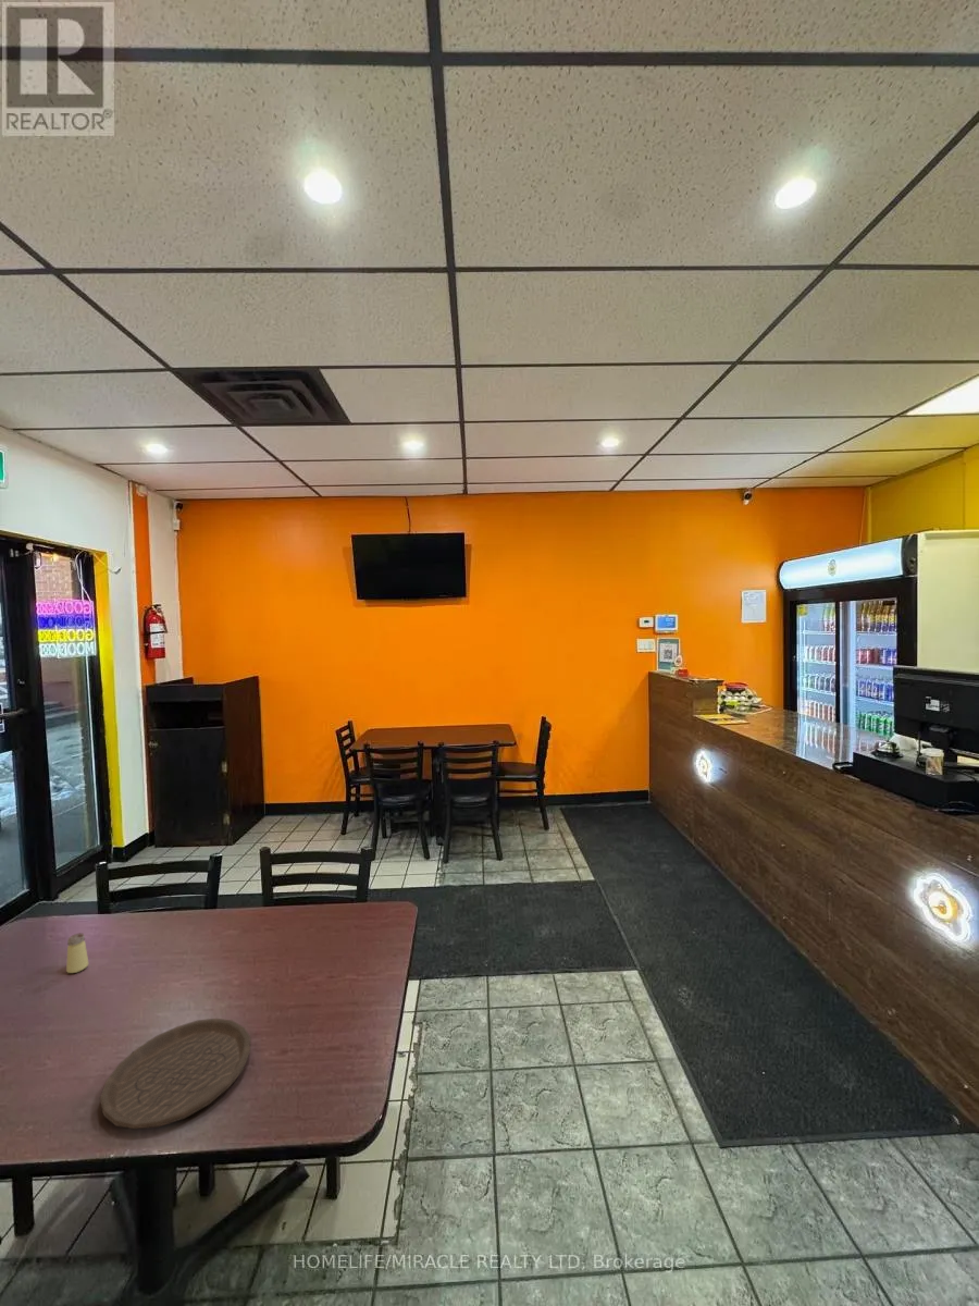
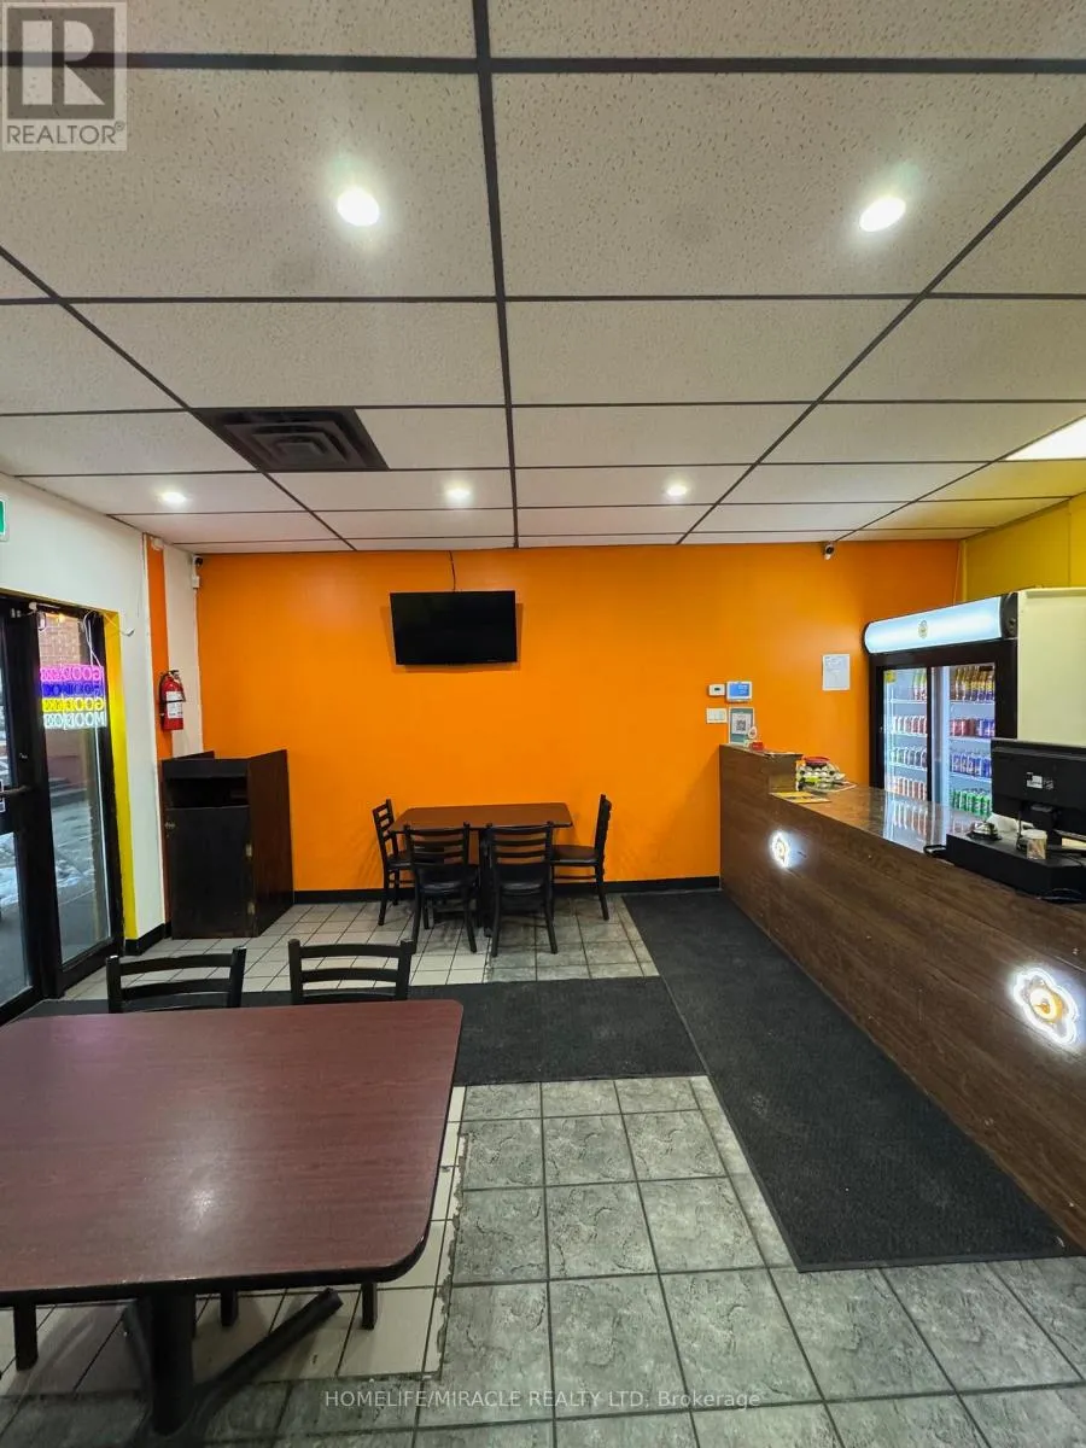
- plate (181, 1069)
- saltshaker (76, 951)
